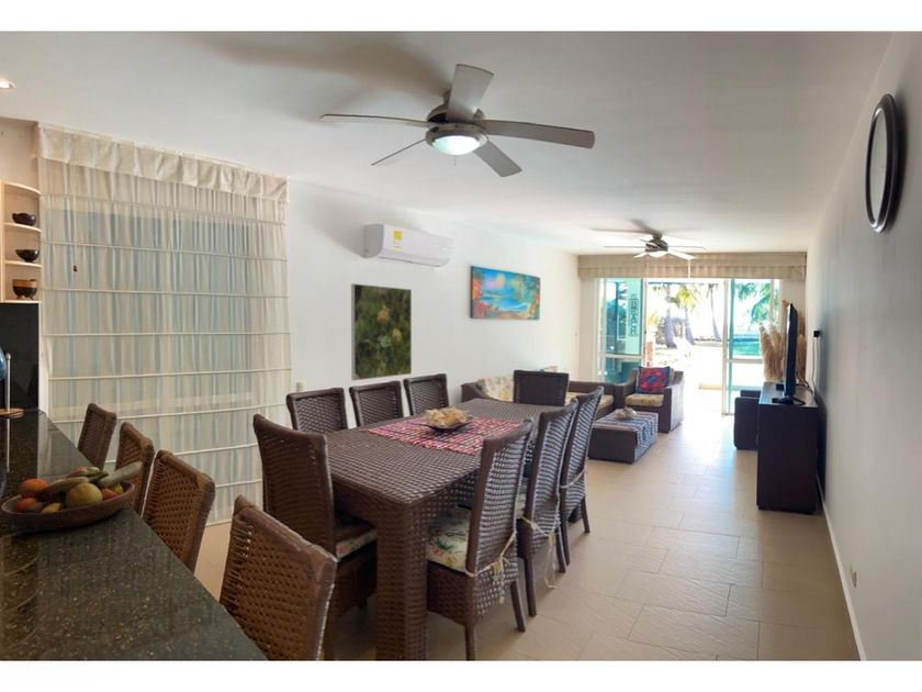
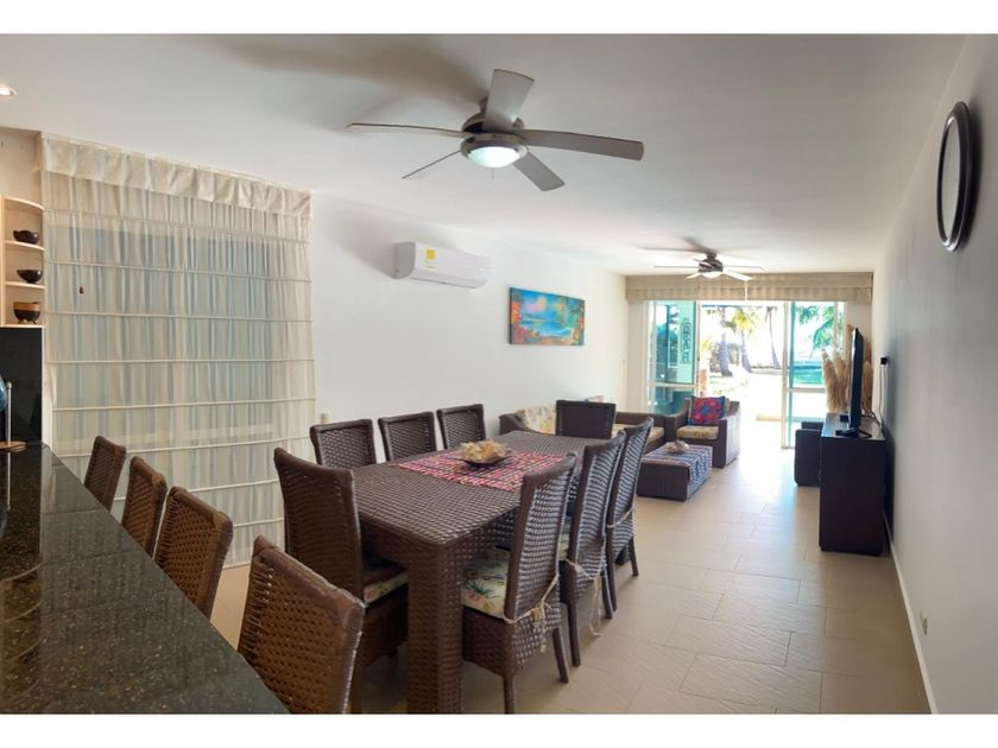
- fruit bowl (72, 490)
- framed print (383, 332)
